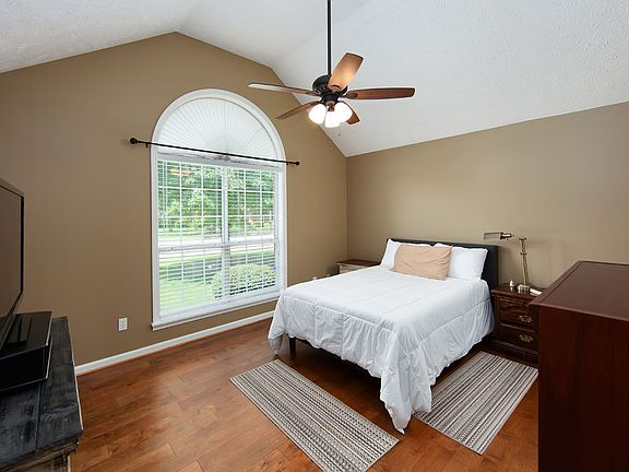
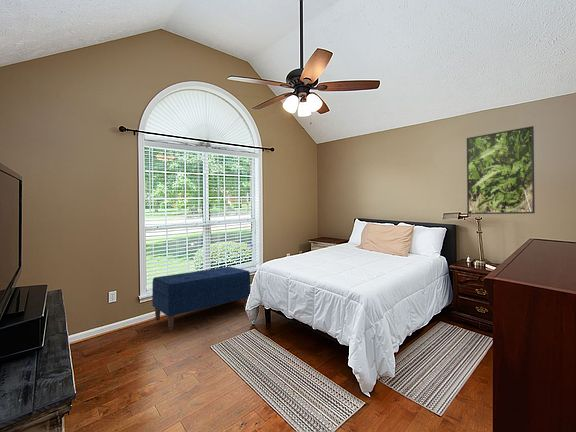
+ bench (203, 294)
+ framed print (498, 173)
